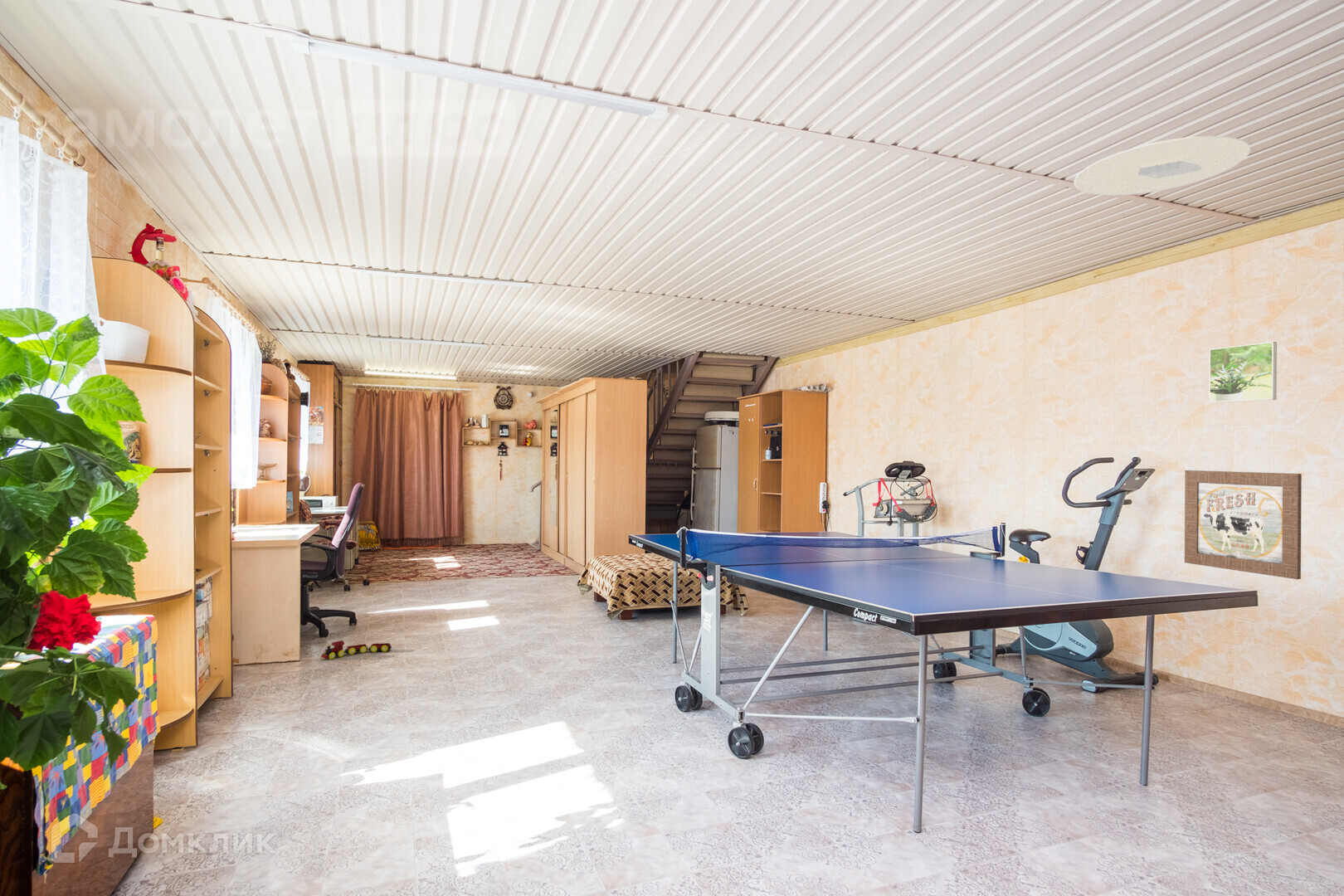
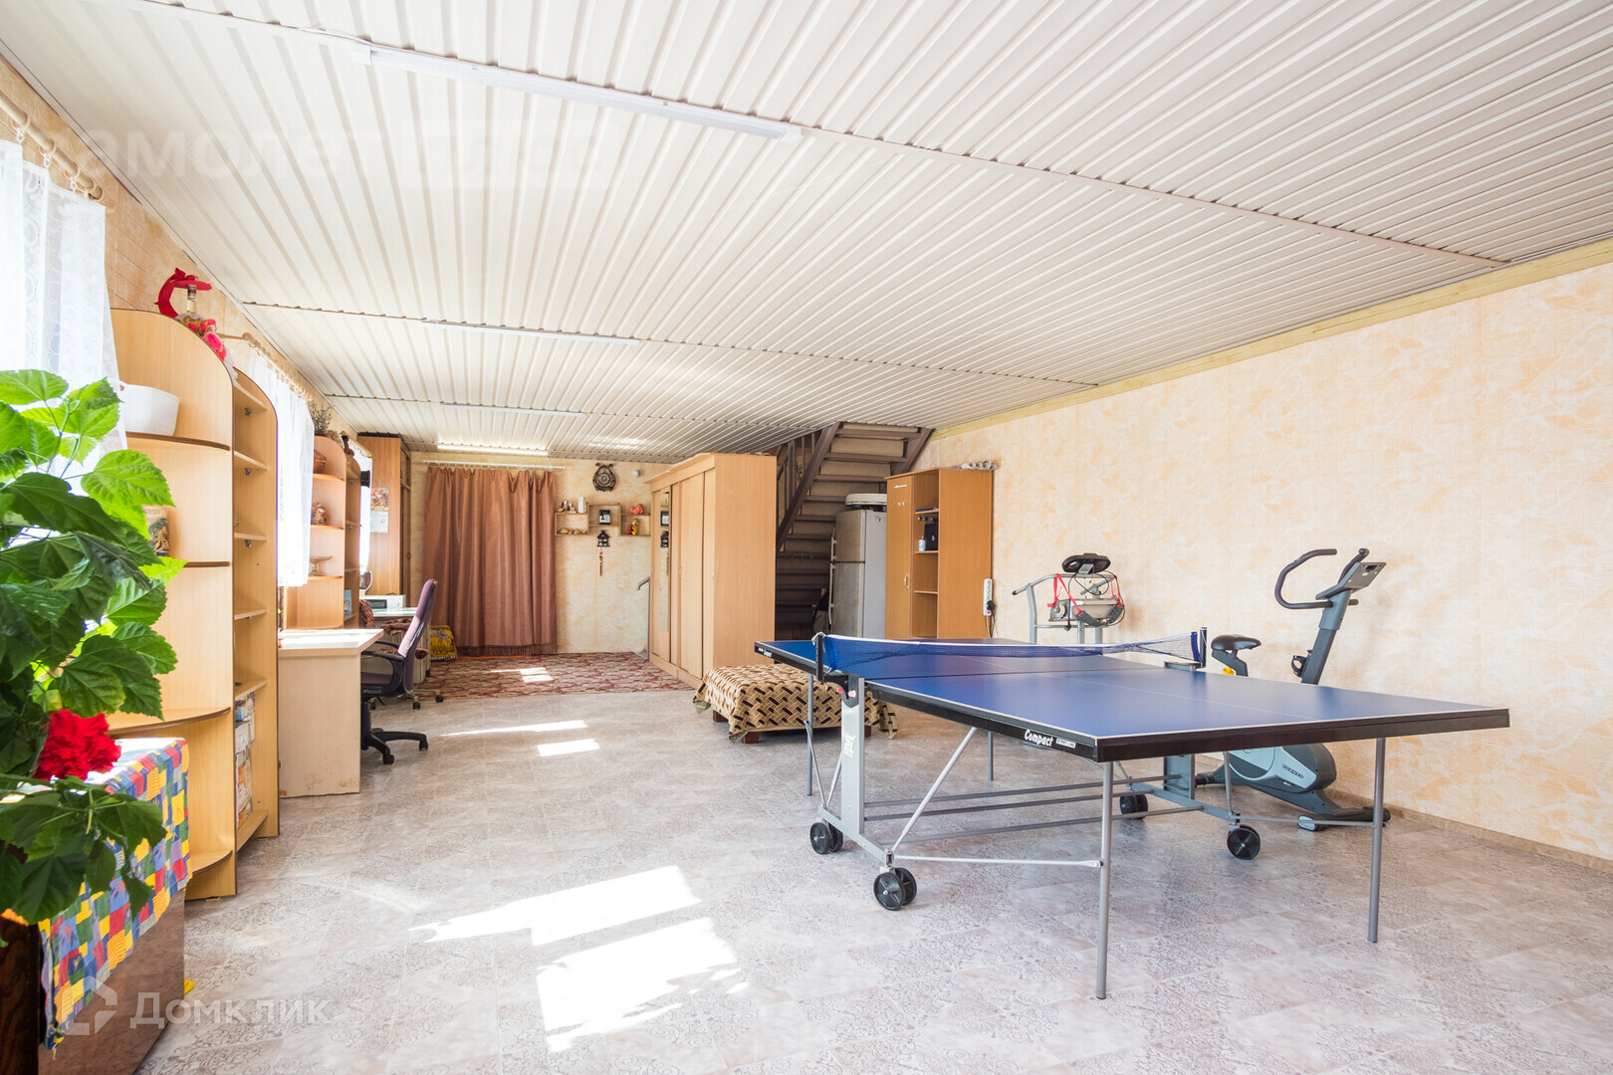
- ceiling light (1157, 162)
- wall art (1239, 521)
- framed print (1241, 373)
- toy train (357, 646)
